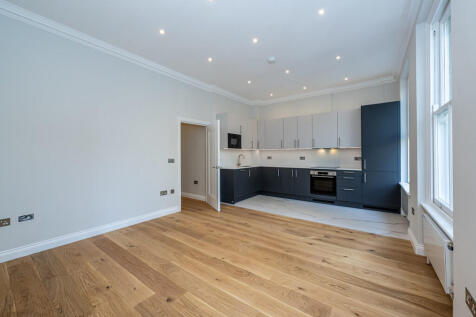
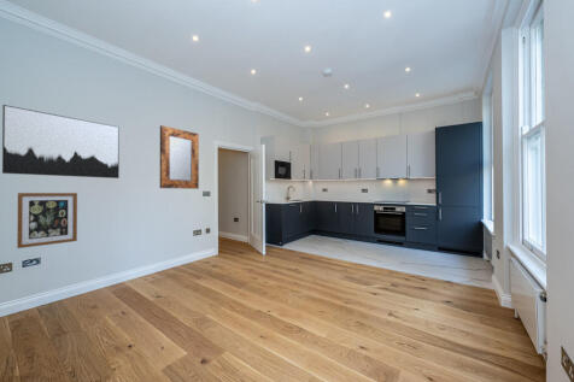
+ home mirror (180, 159)
+ wall art (69, 146)
+ wall art (48, 218)
